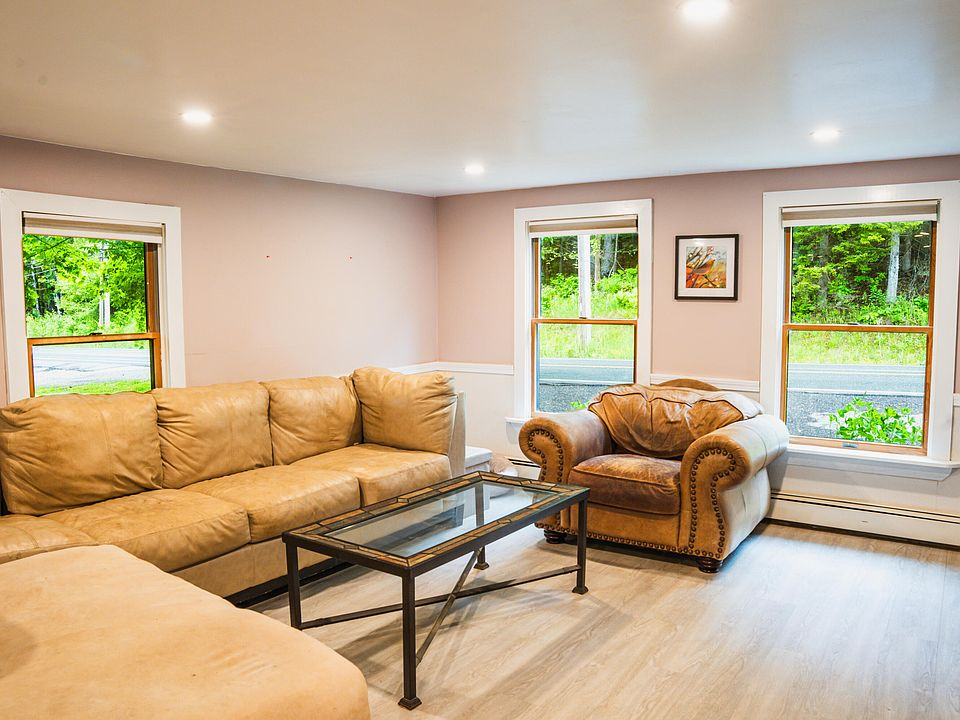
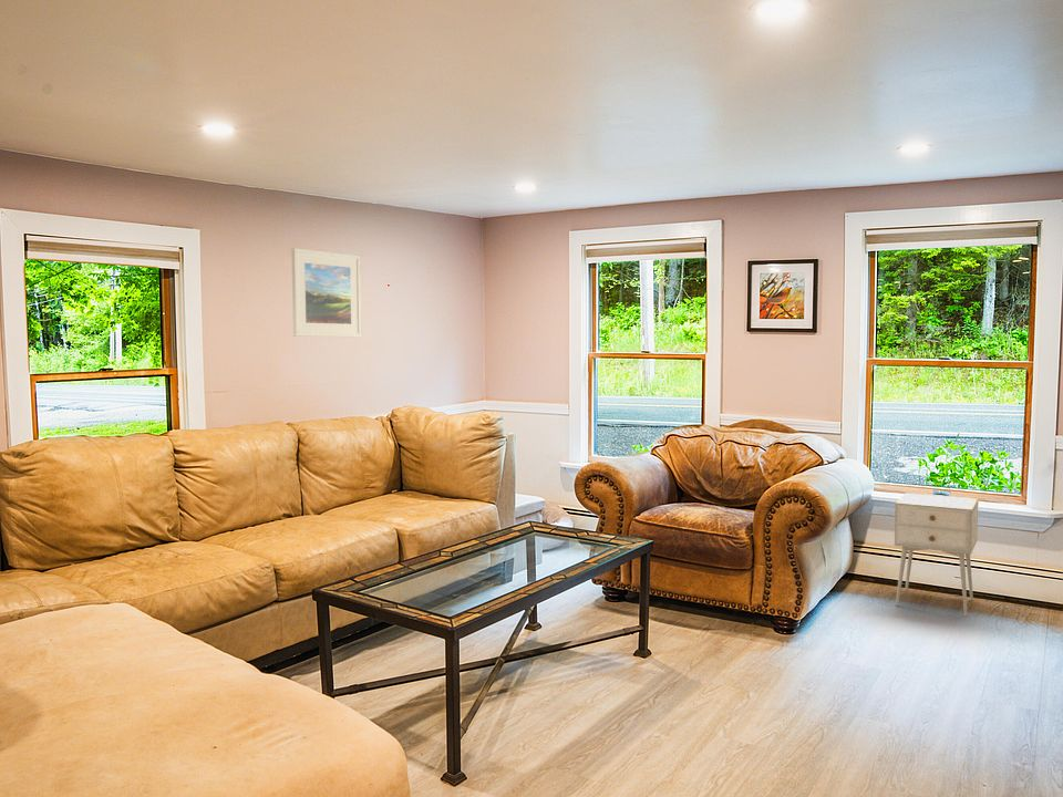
+ nightstand (936, 549)
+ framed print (328, 293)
